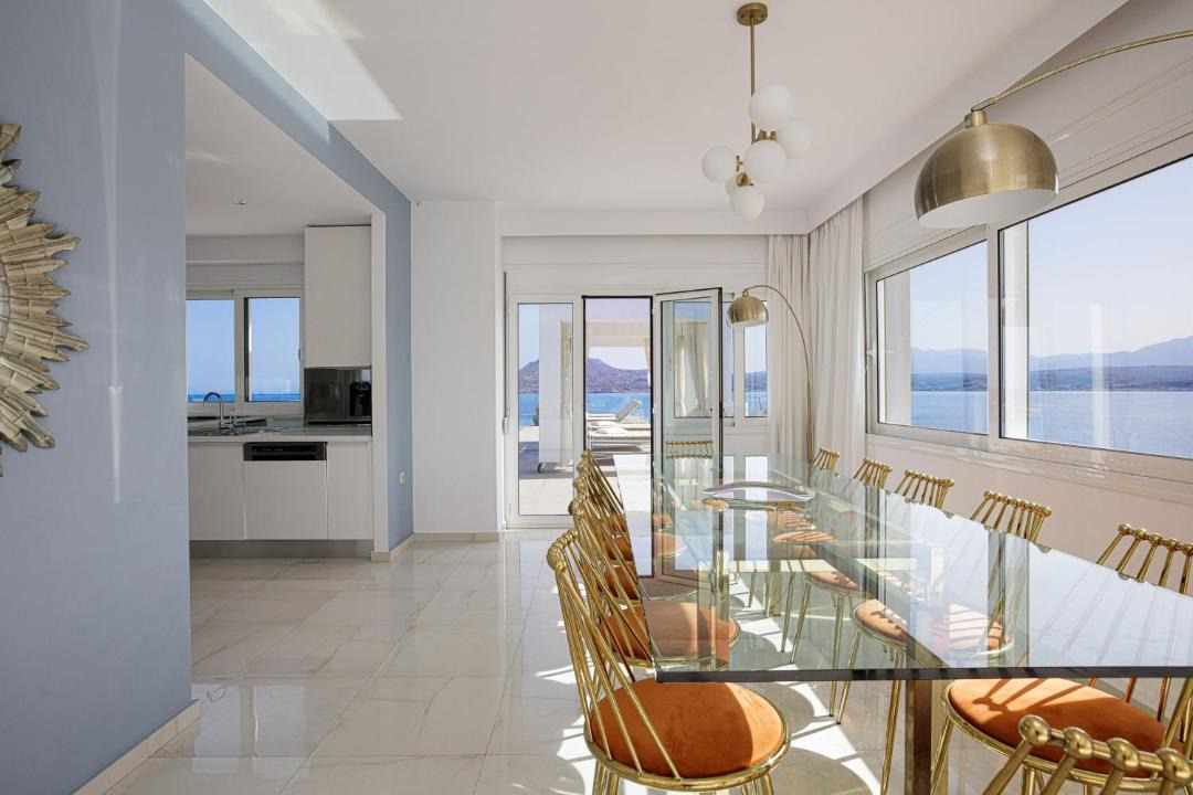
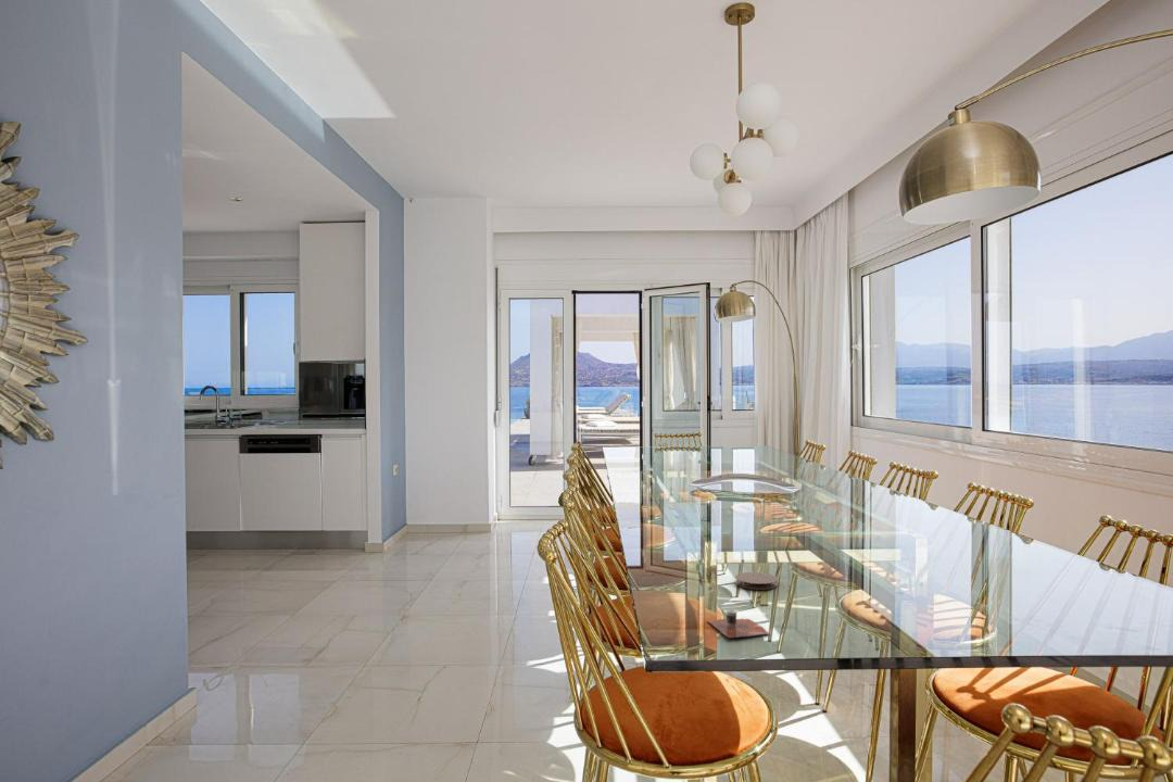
+ cup (737, 619)
+ coaster (756, 580)
